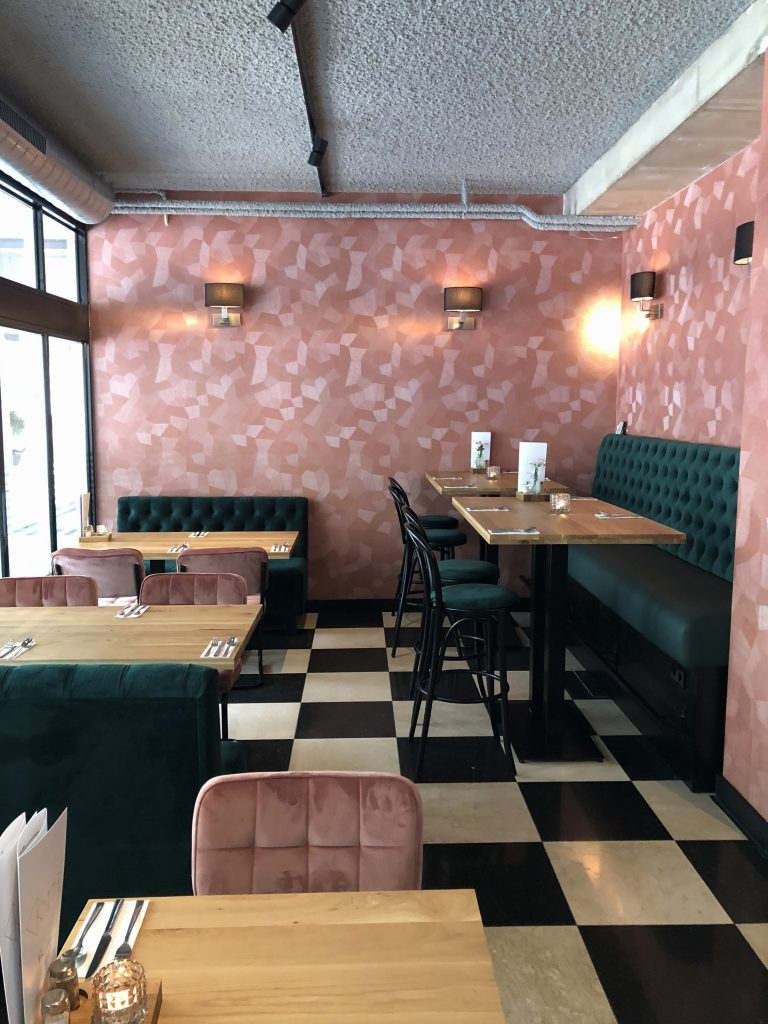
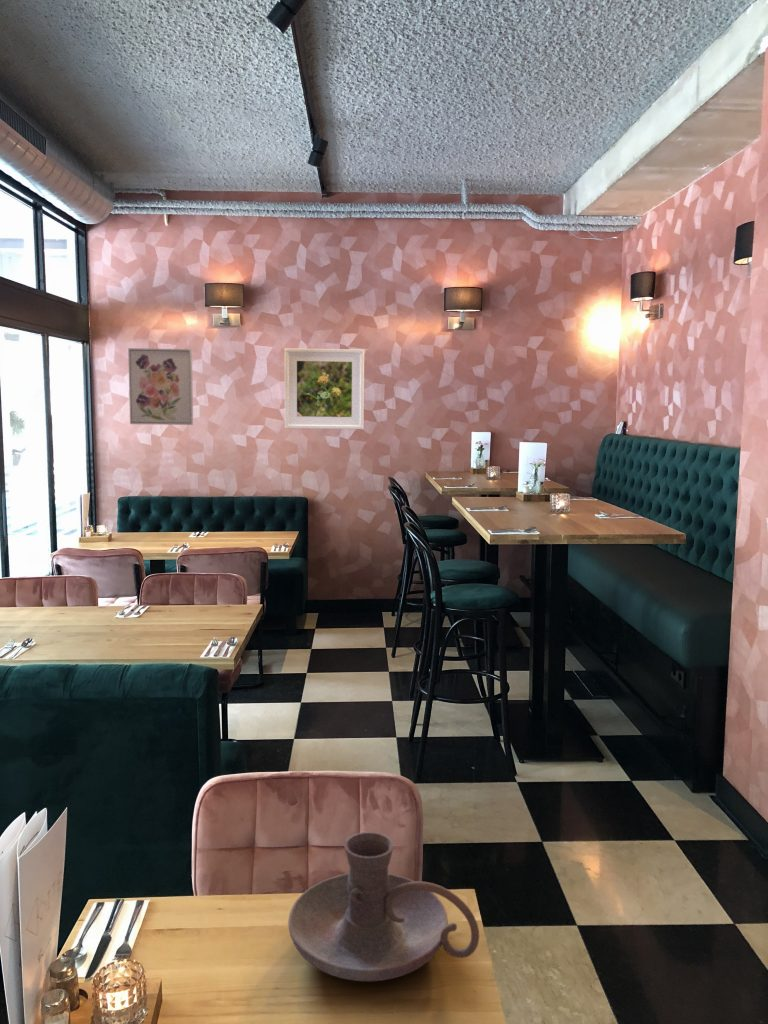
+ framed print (324, 389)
+ wall art (160, 386)
+ candle holder (385, 899)
